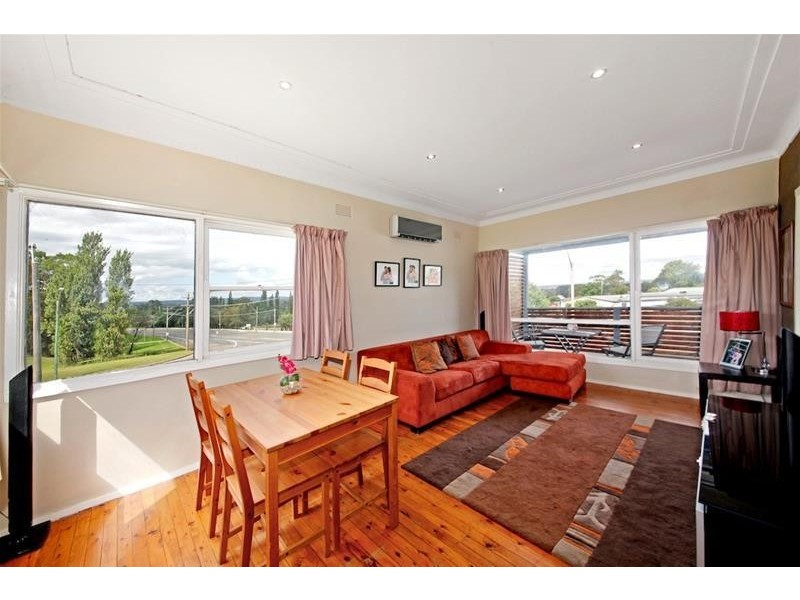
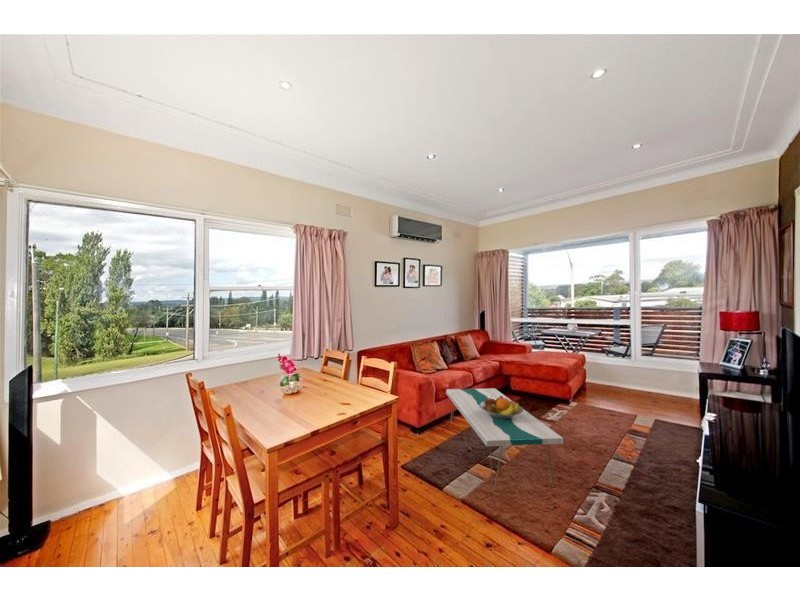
+ fruit bowl (500, 405)
+ coffee table (491, 428)
